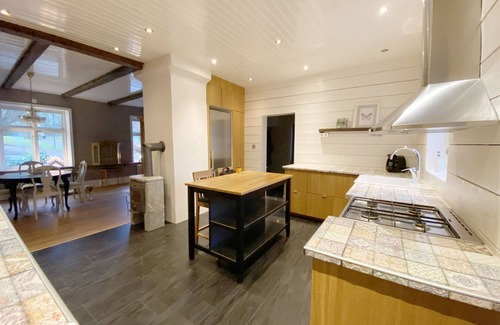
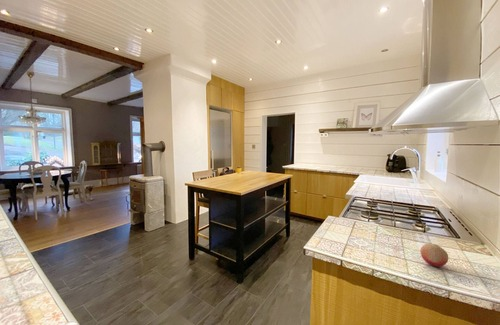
+ fruit (434, 254)
